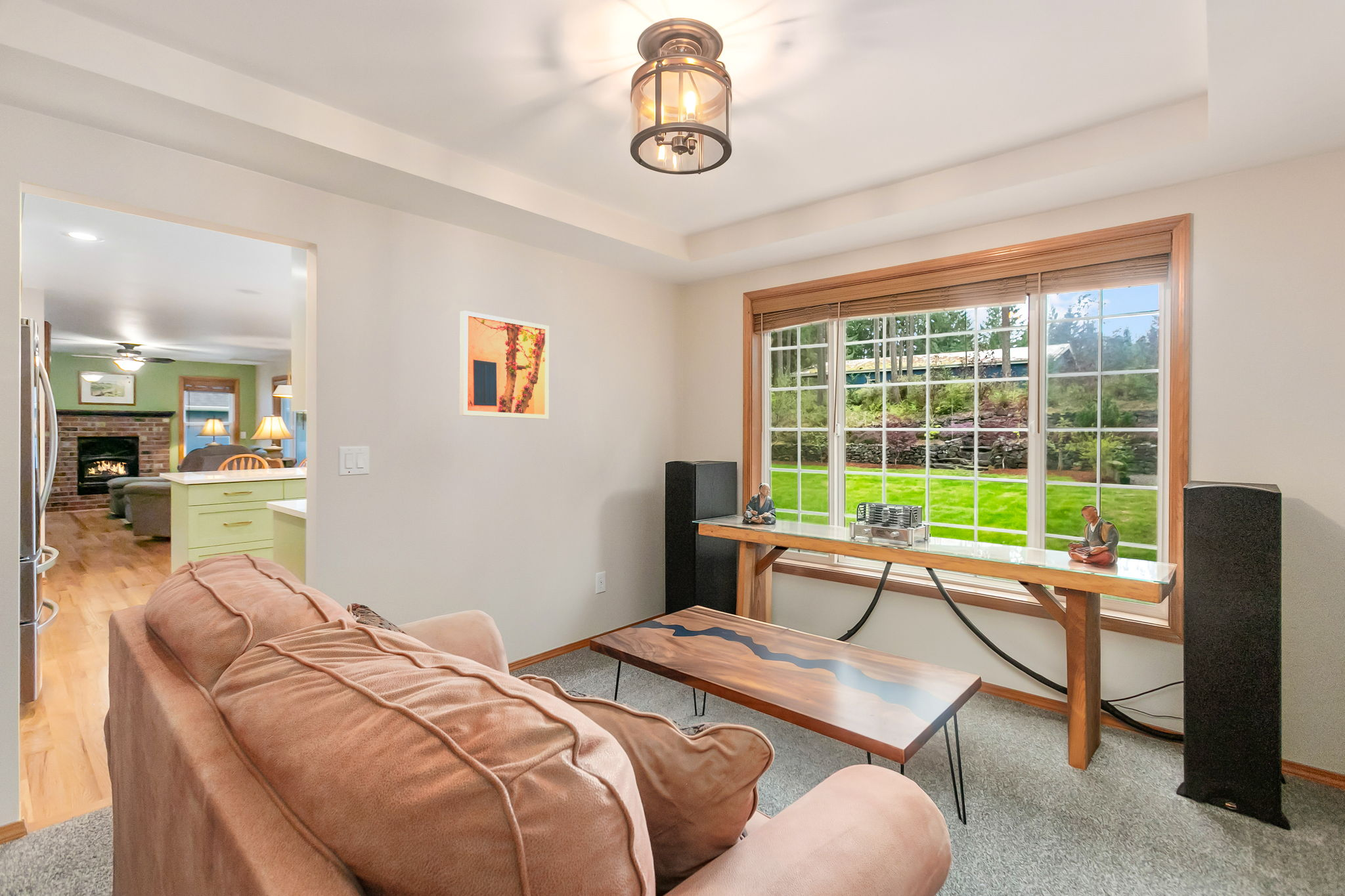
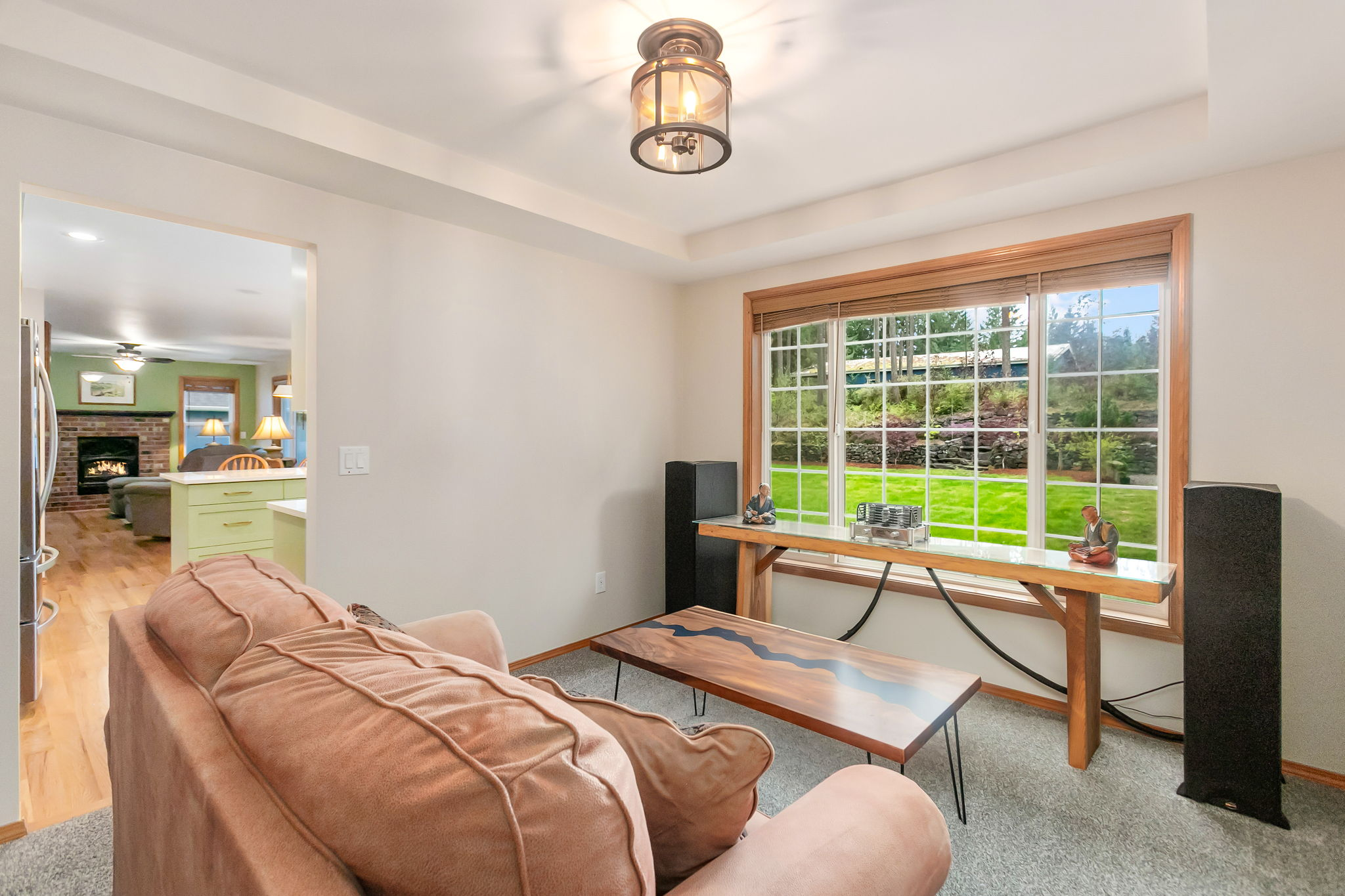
- wall art (506, 368)
